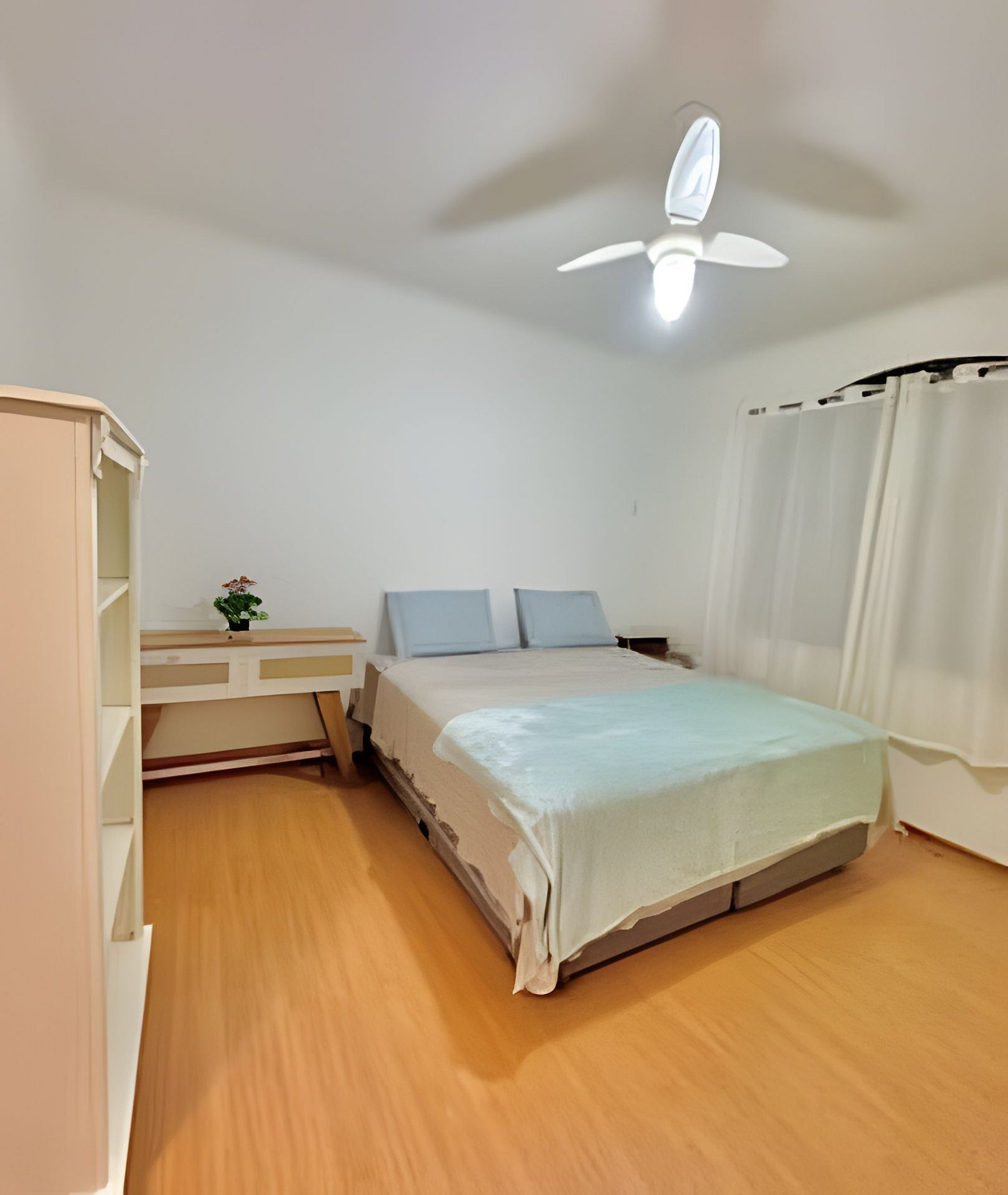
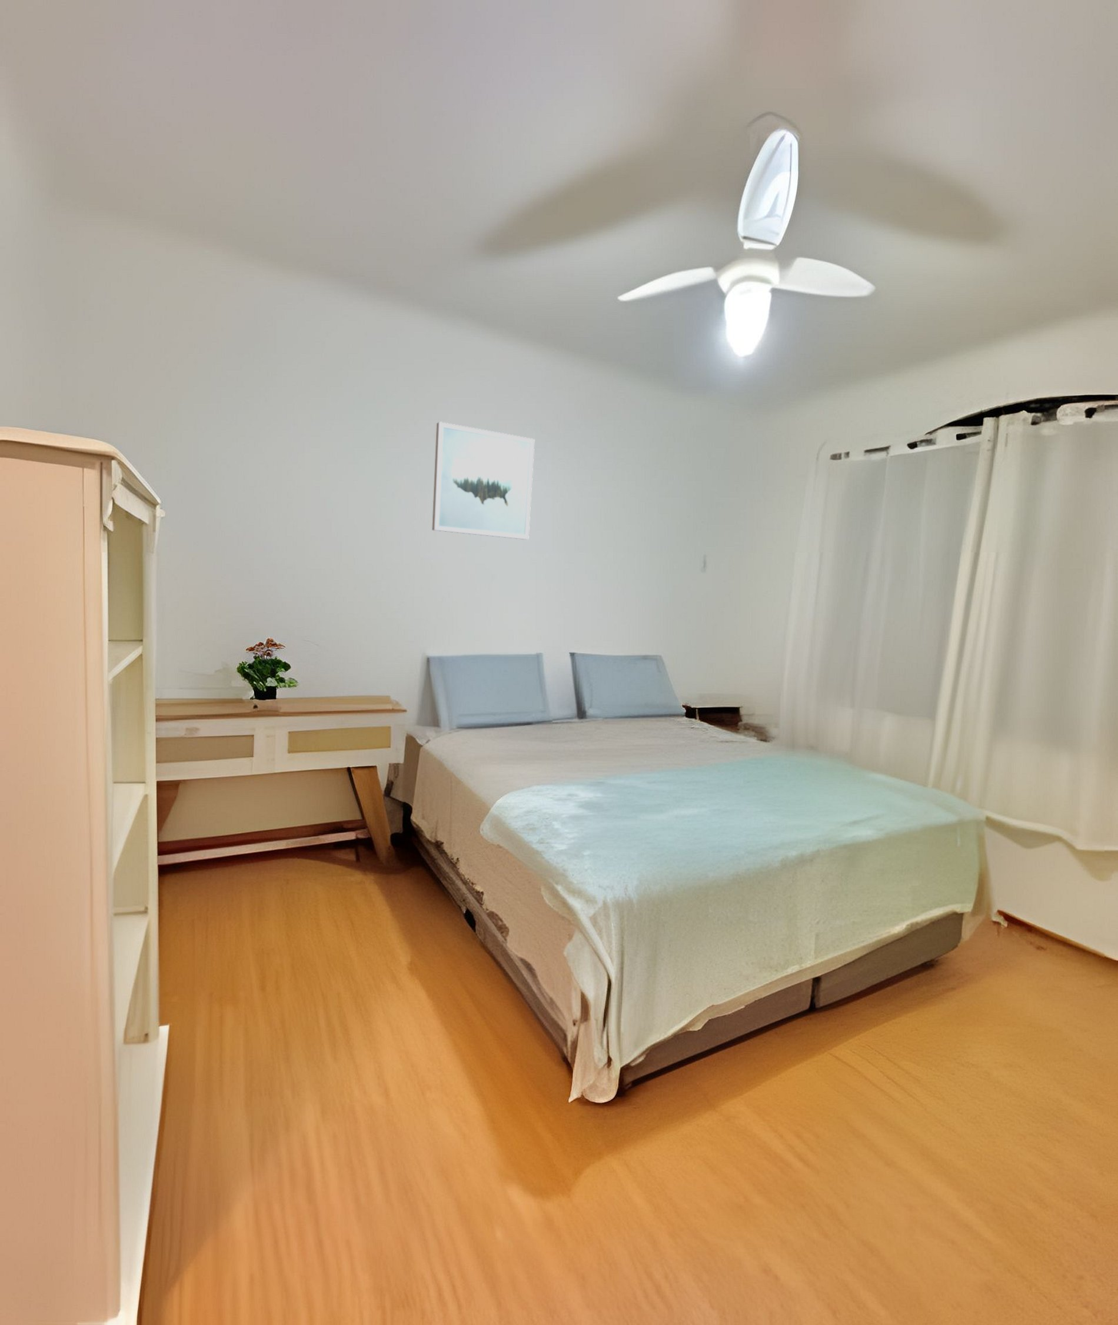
+ wall art (485, 483)
